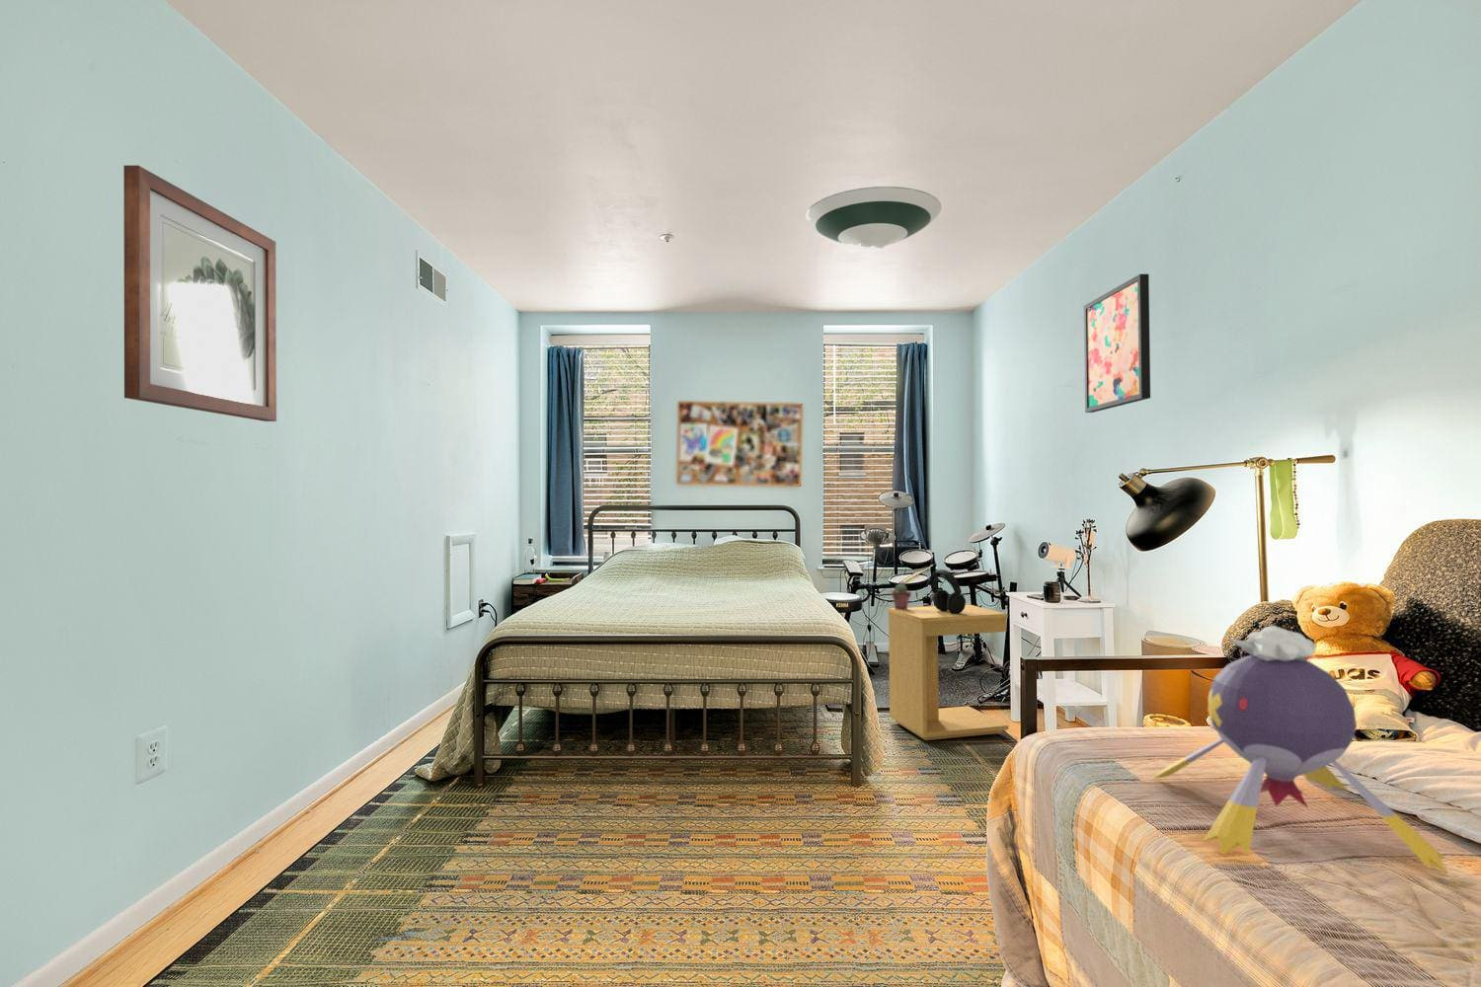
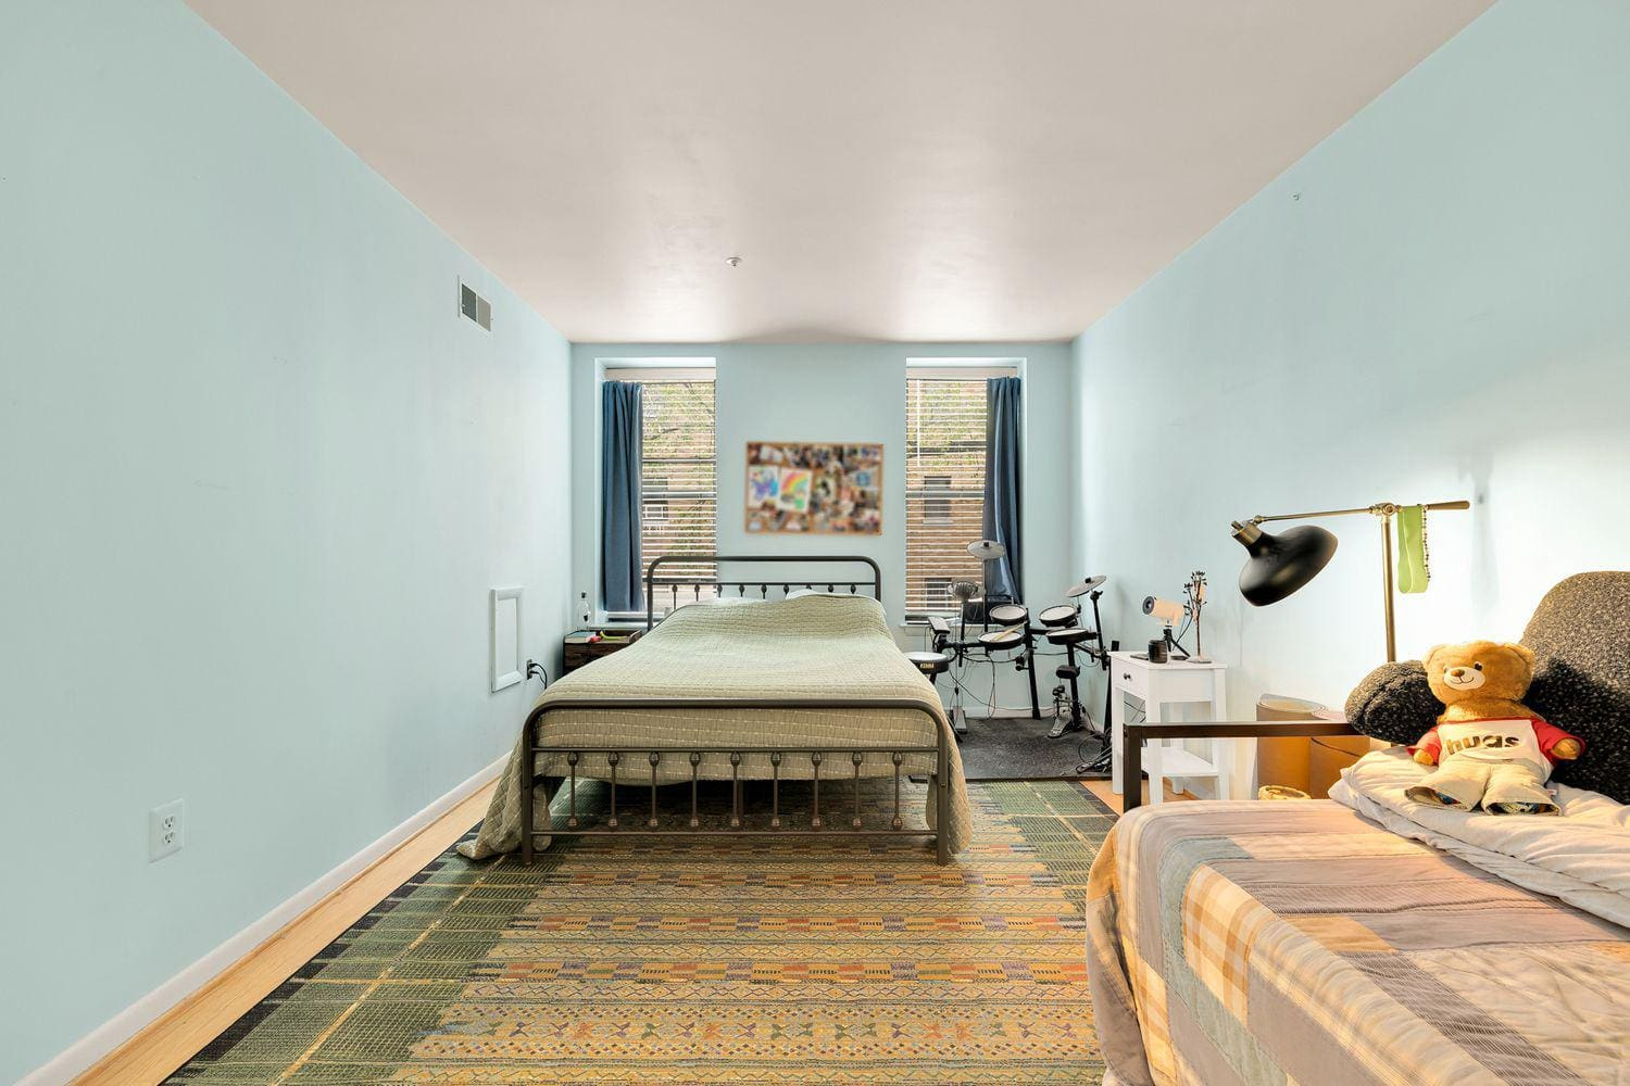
- wall art (1114, 348)
- potted succulent (900, 595)
- side table (937, 669)
- wall art (209, 308)
- headphones (945, 592)
- plush toy (1279, 723)
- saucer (872, 230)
